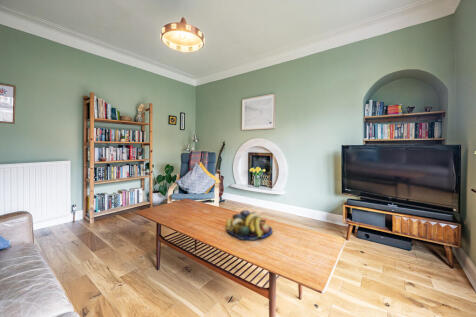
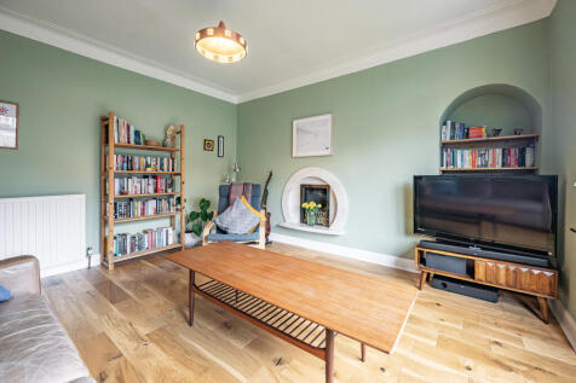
- fruit bowl (249, 221)
